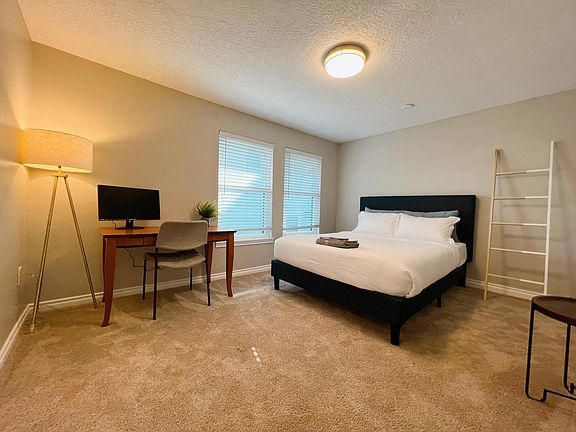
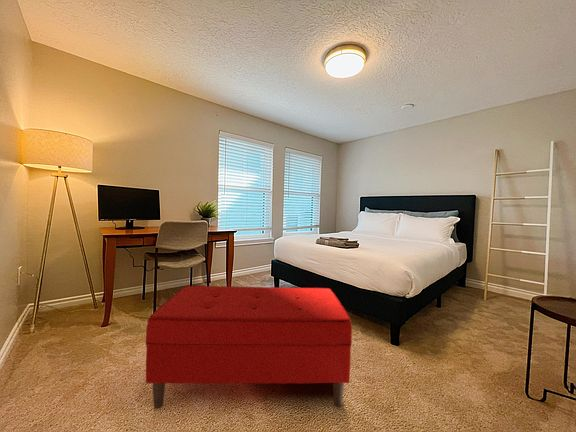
+ bench (254, 339)
